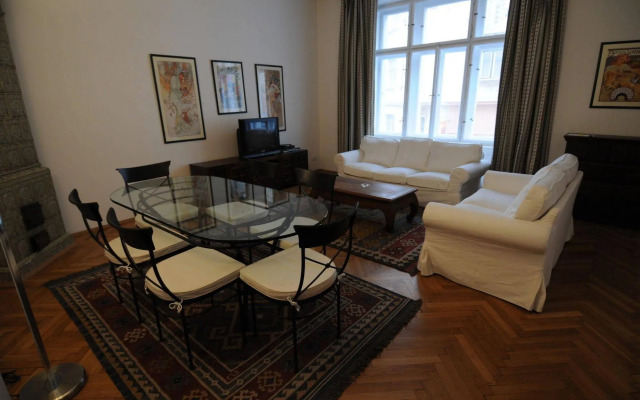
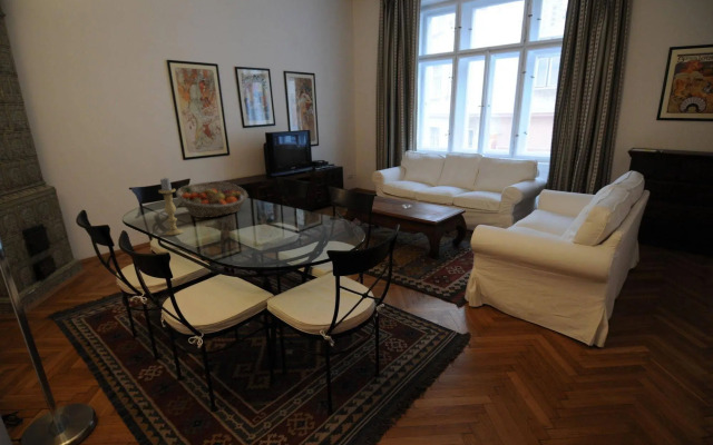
+ candle holder (169, 206)
+ fruit basket (213, 198)
